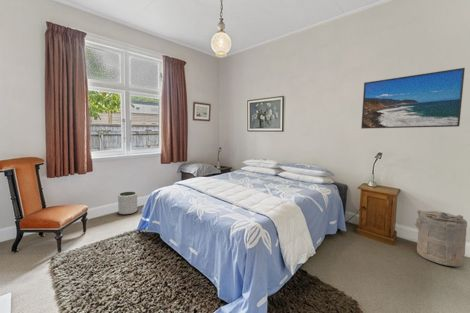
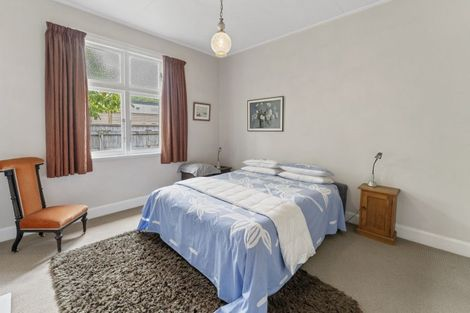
- laundry hamper (438, 234)
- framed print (406, 102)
- plant pot (127, 202)
